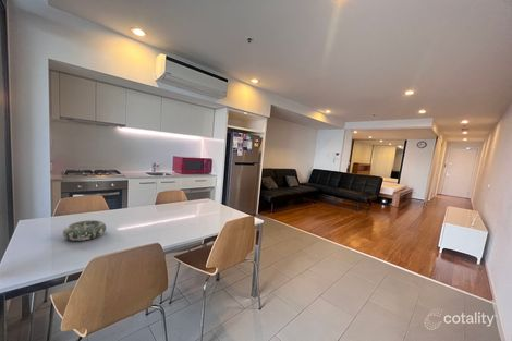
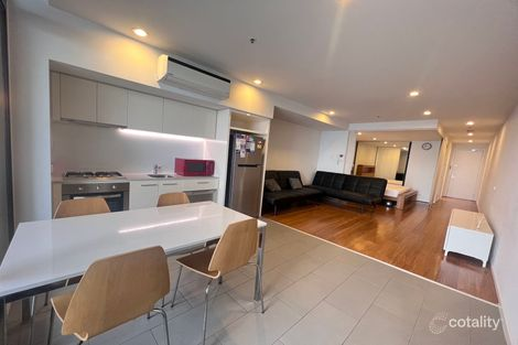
- decorative bowl (85, 230)
